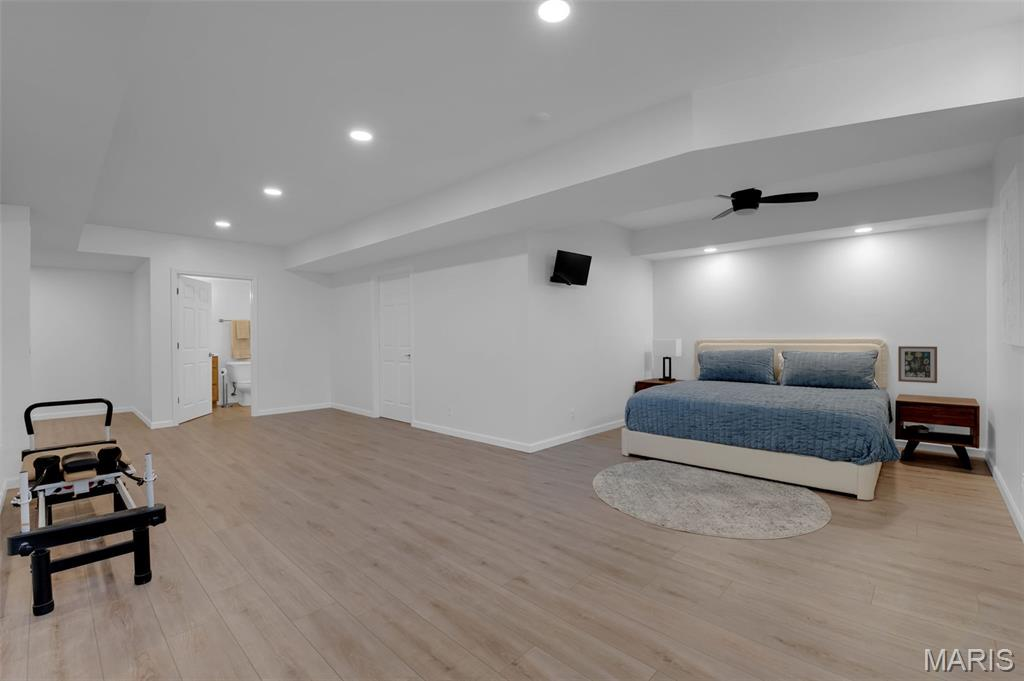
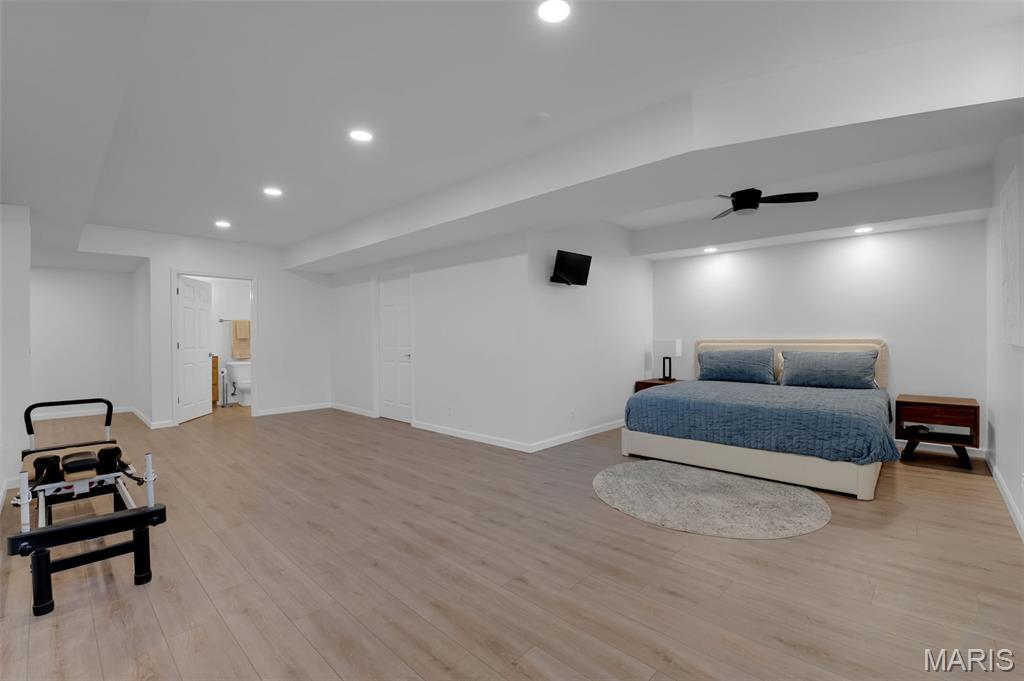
- wall art (917, 364)
